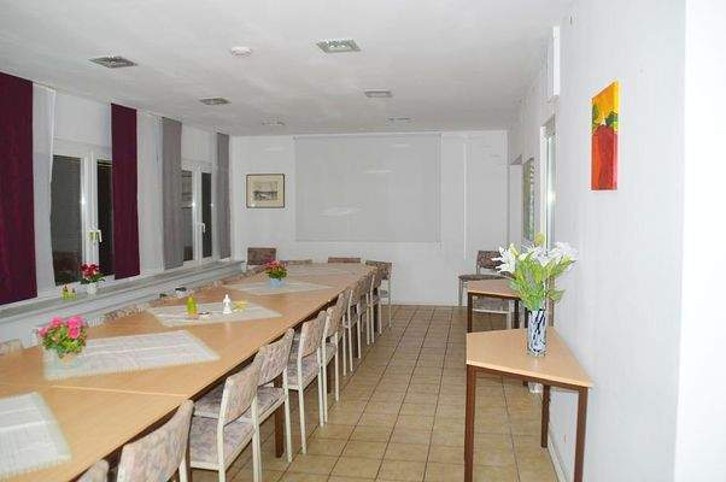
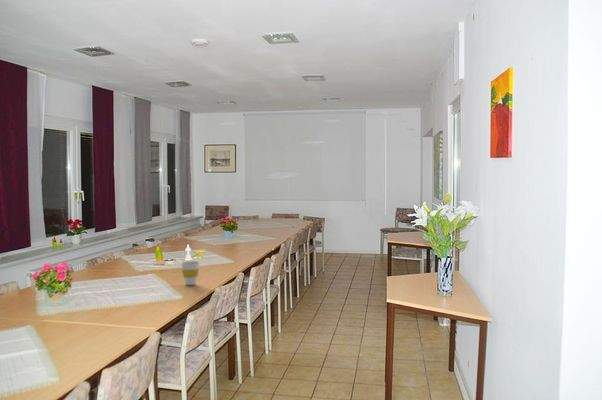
+ cup (190, 273)
